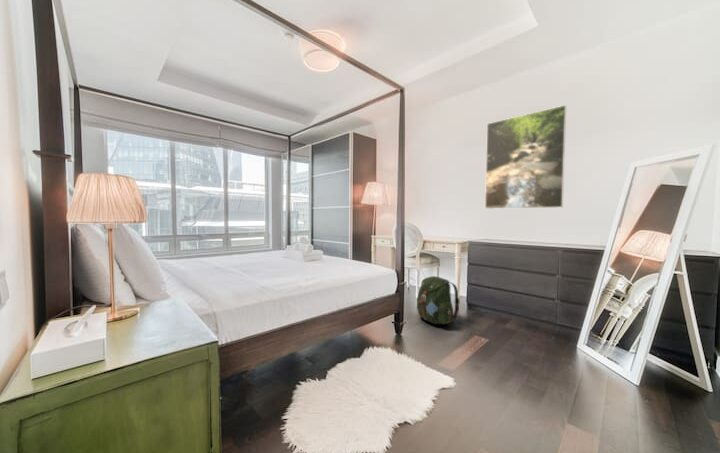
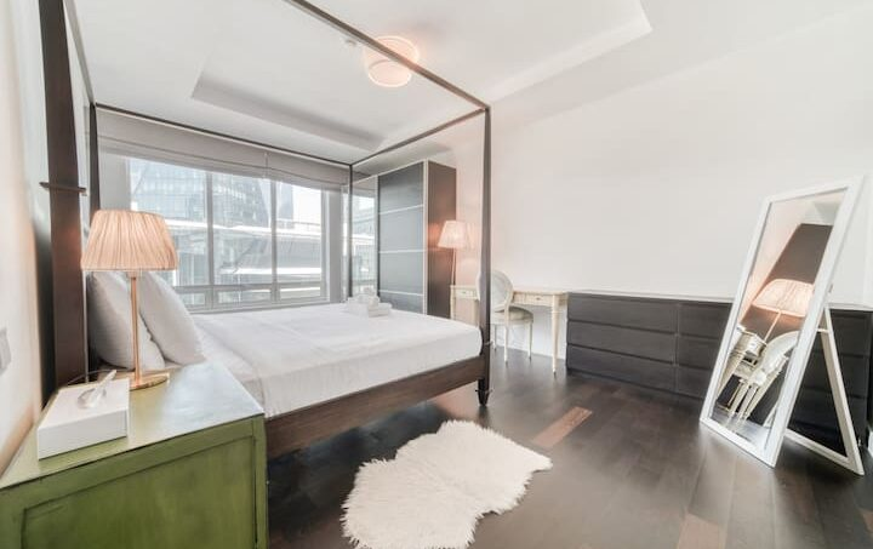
- backpack (436, 299)
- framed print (521, 162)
